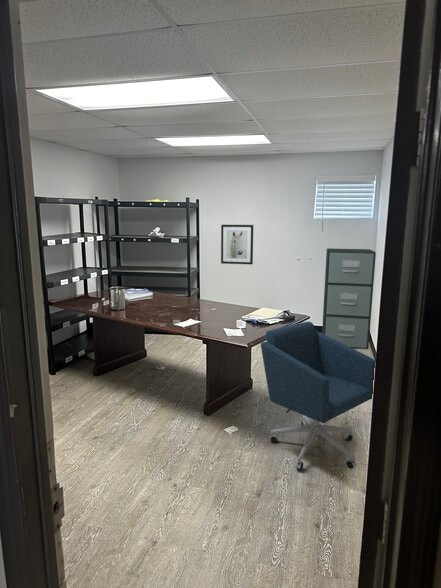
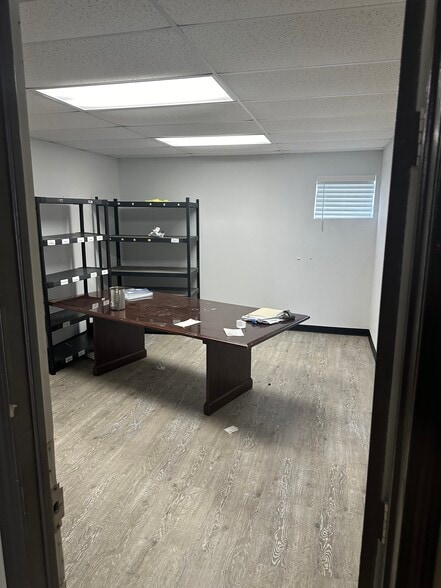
- office chair (318, 392)
- filing cabinet (346, 297)
- wall art (236, 244)
